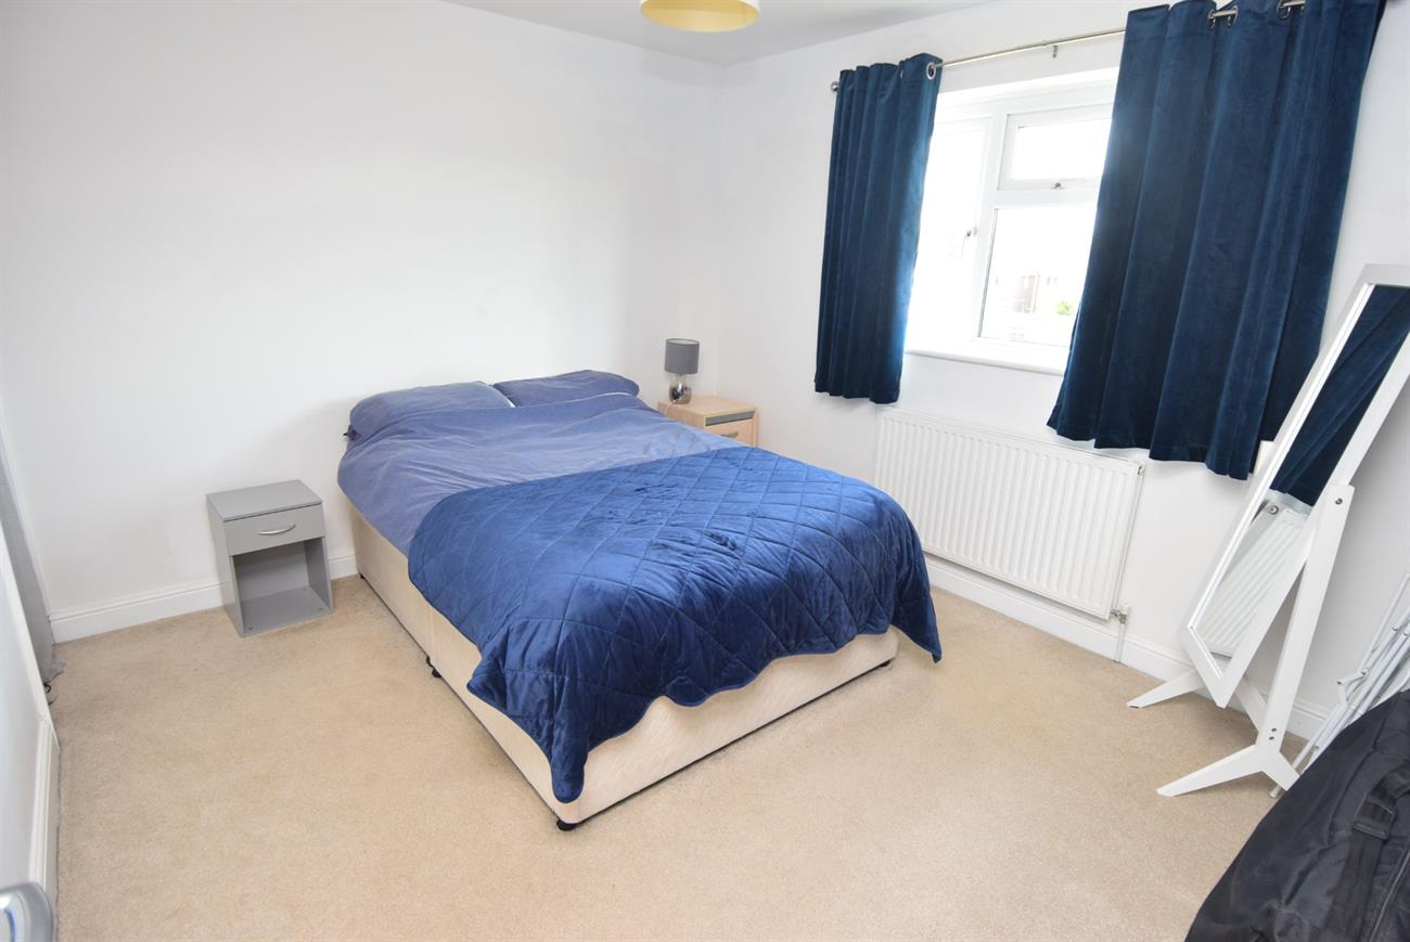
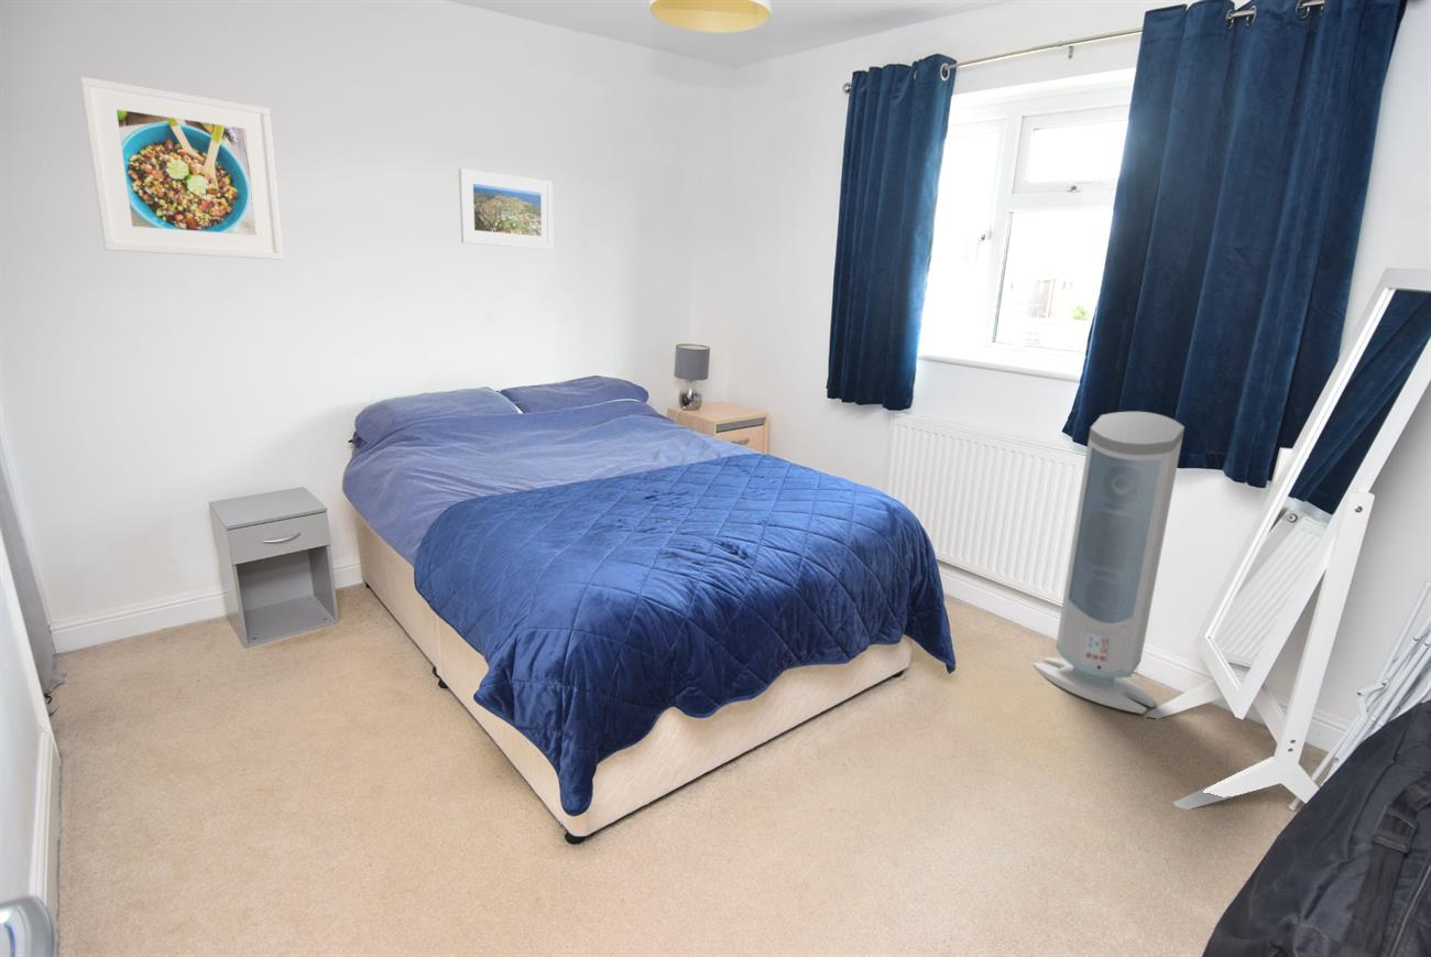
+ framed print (507, 210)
+ air purifier (1114, 555)
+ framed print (189, 176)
